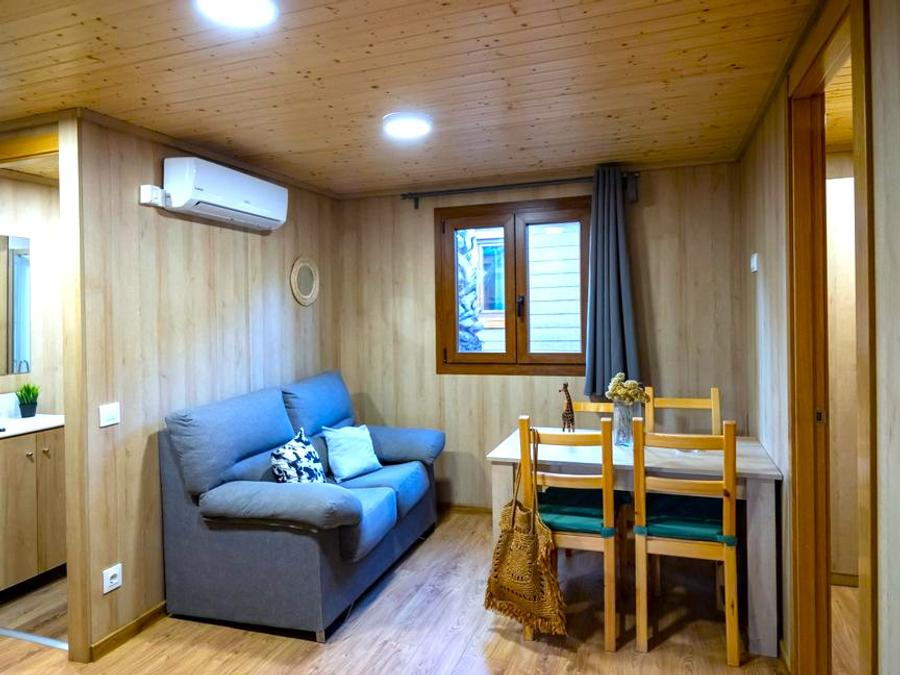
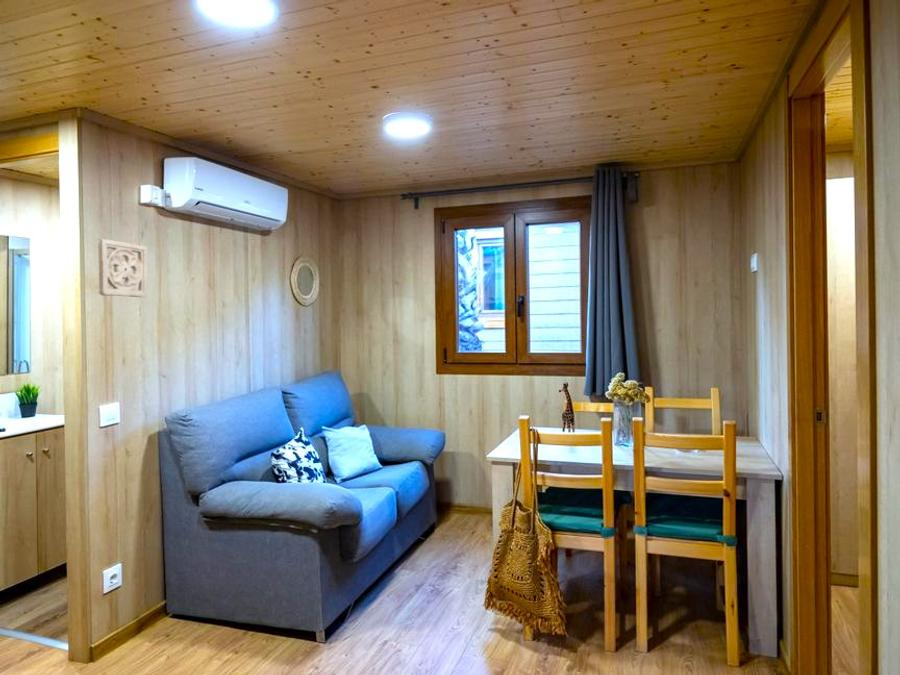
+ wall ornament (123, 269)
